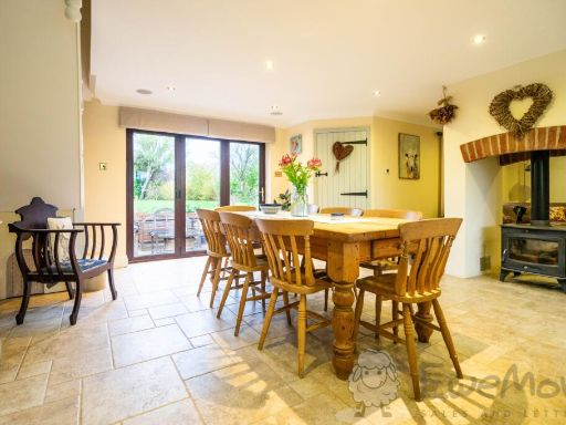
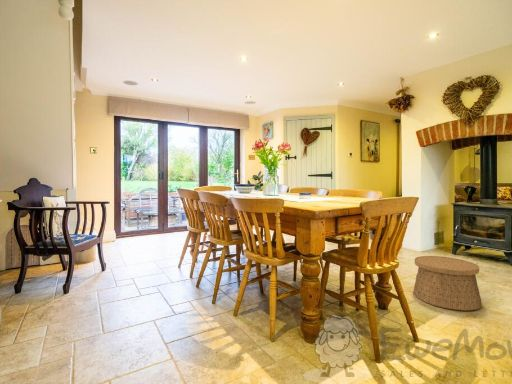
+ basket (445, 280)
